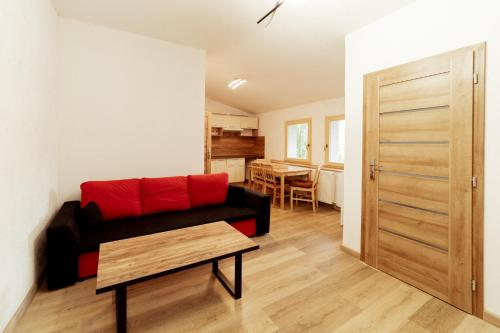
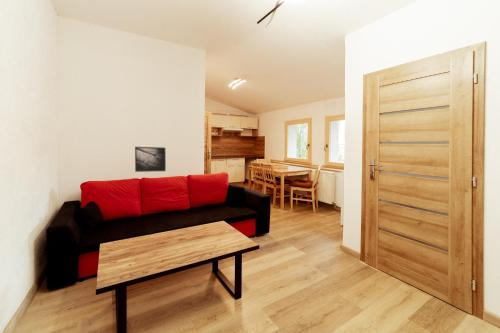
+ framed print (150, 159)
